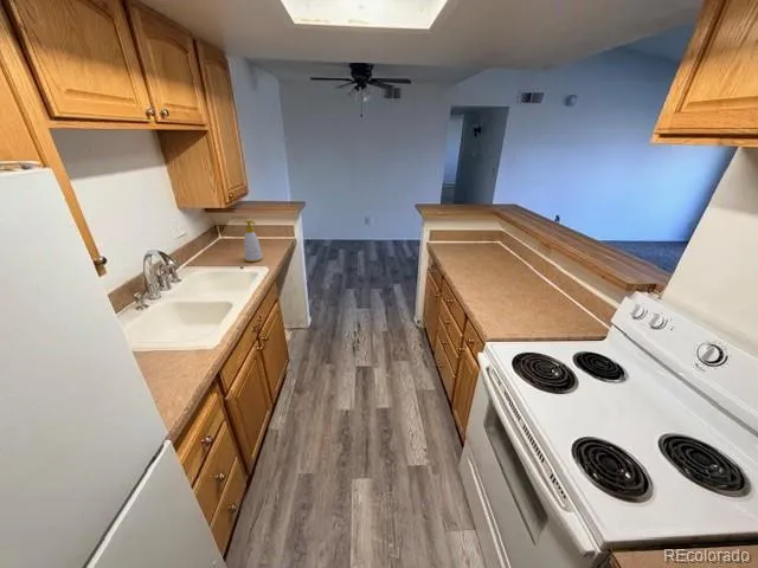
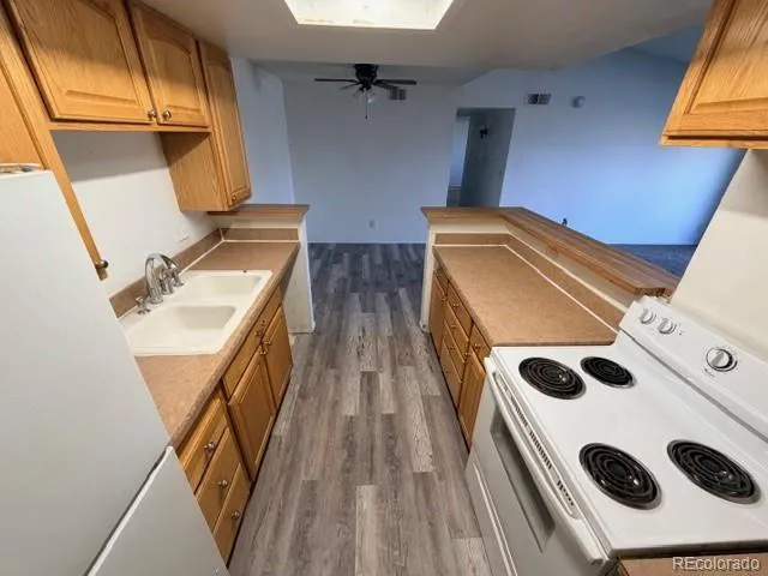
- soap bottle (251, 240)
